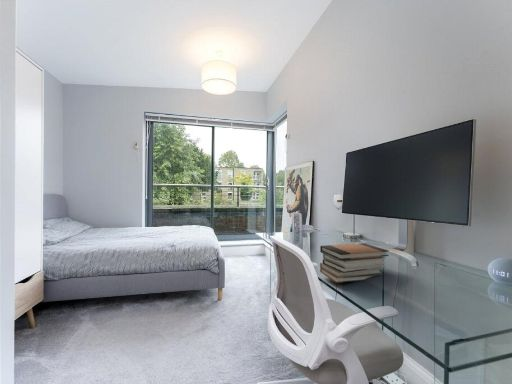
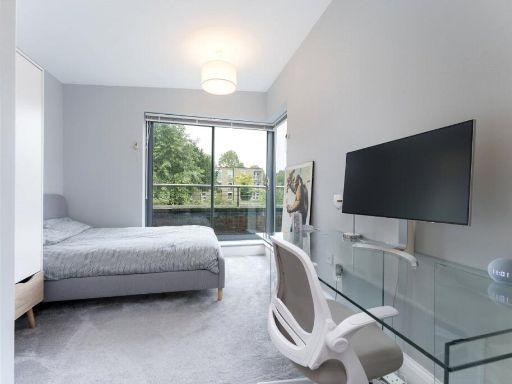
- book stack (352, 261)
